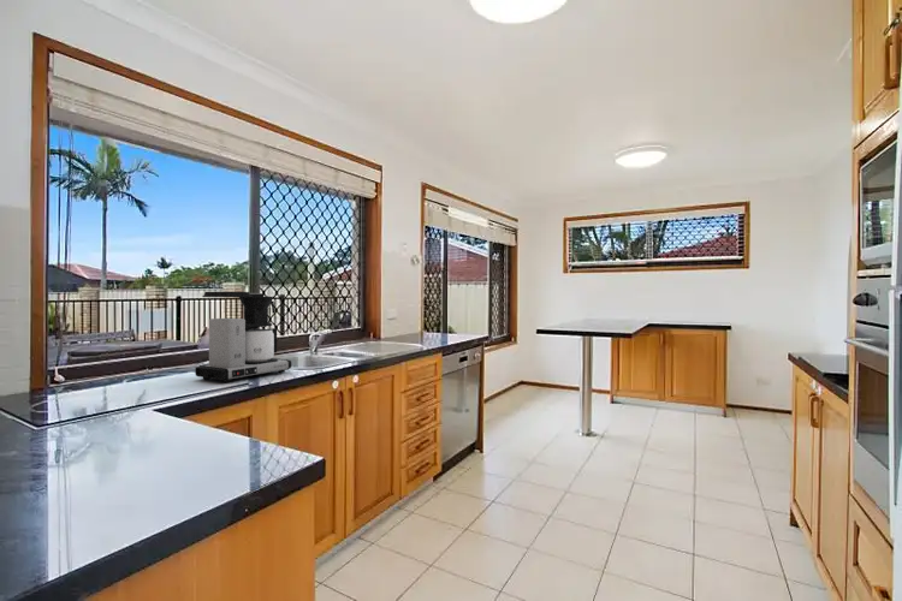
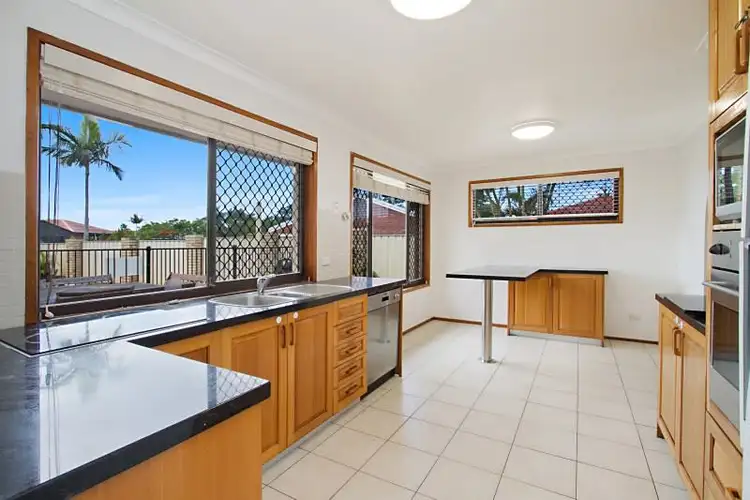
- coffee maker (245, 333)
